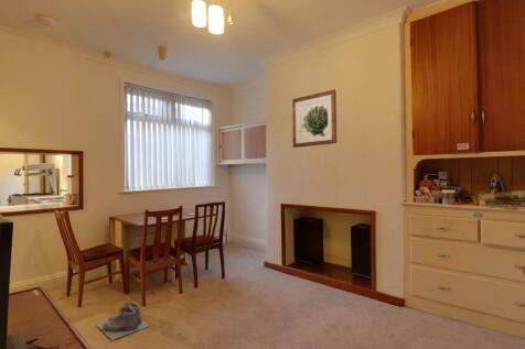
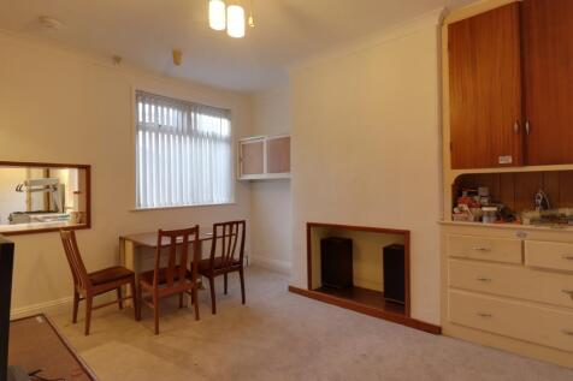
- boots (122, 314)
- wall art (313, 120)
